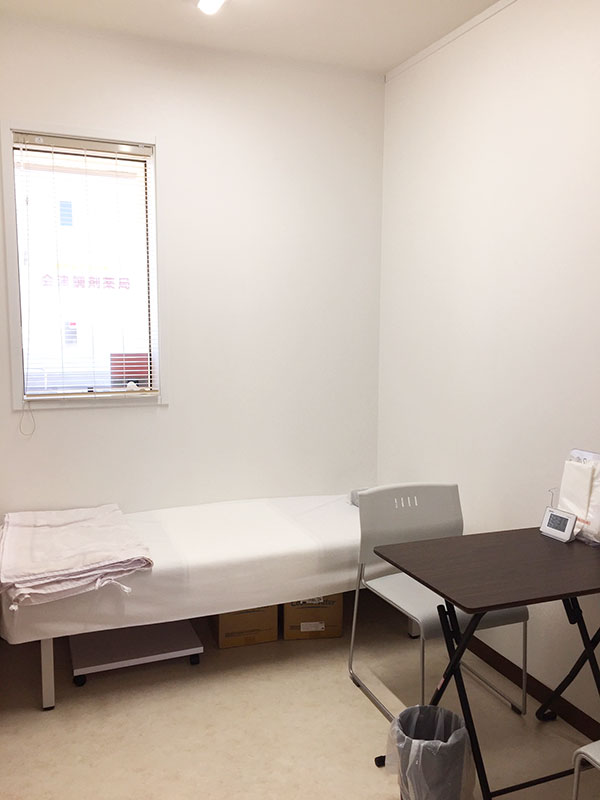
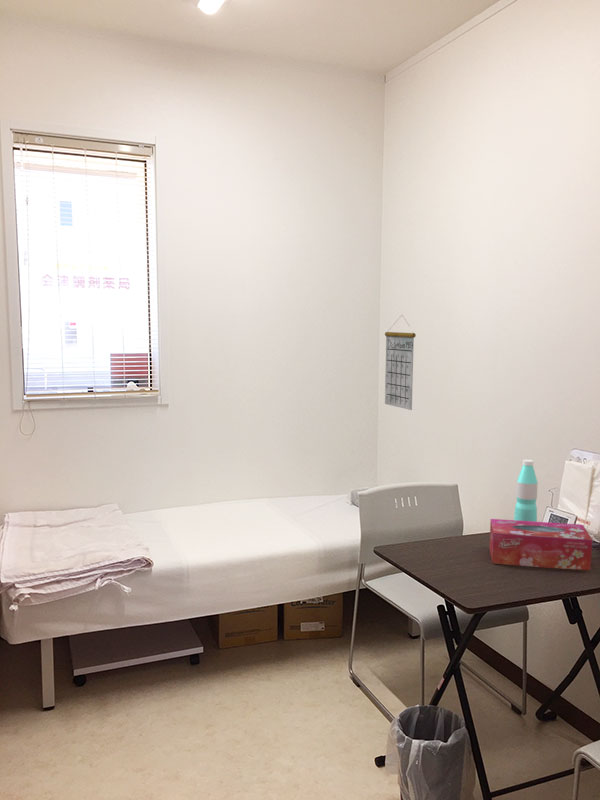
+ tissue box (538, 543)
+ calendar (399, 361)
+ water bottle (526, 499)
